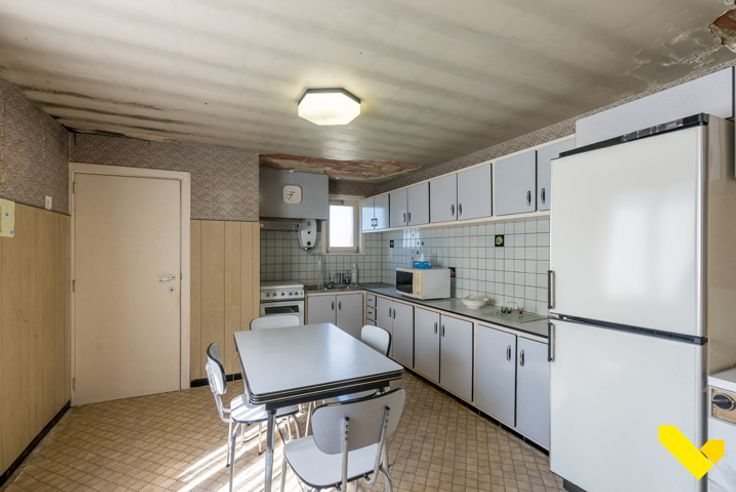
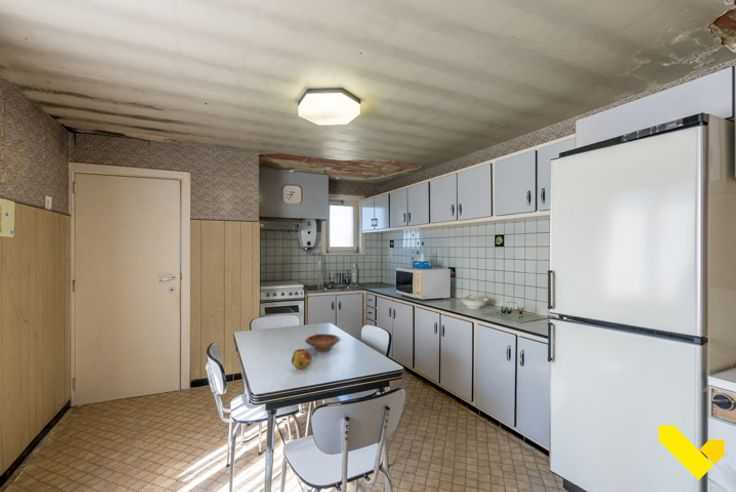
+ fruit (301, 359)
+ bowl (322, 343)
